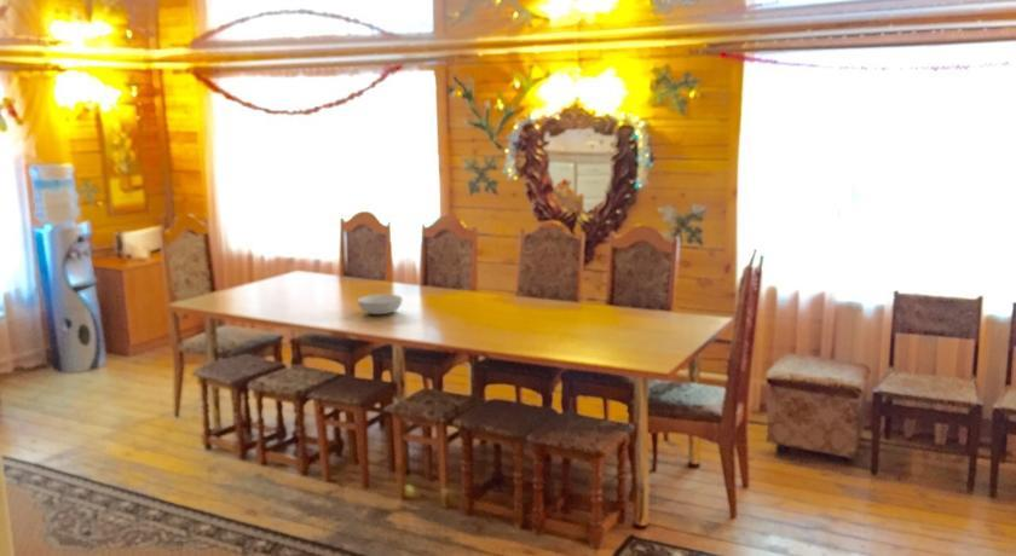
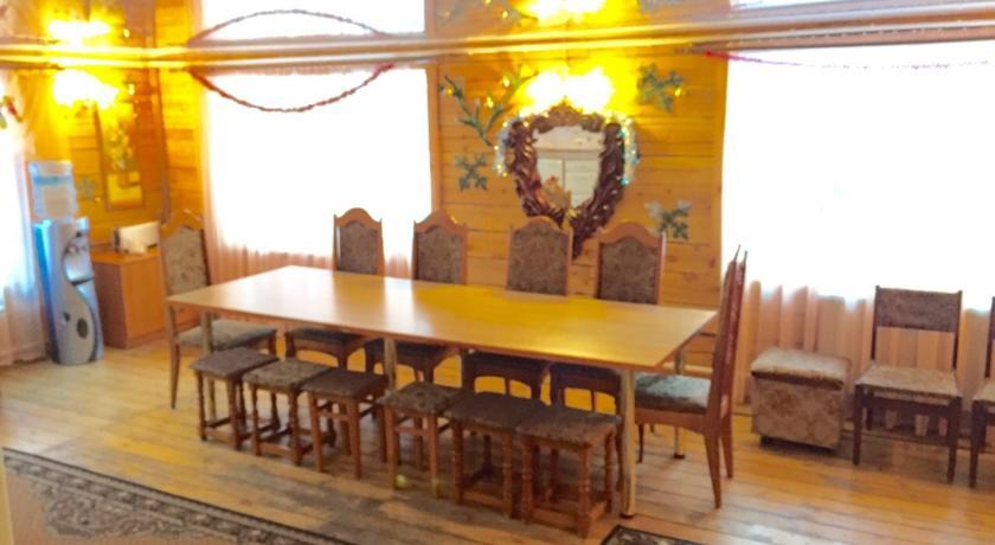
- serving bowl (380, 305)
